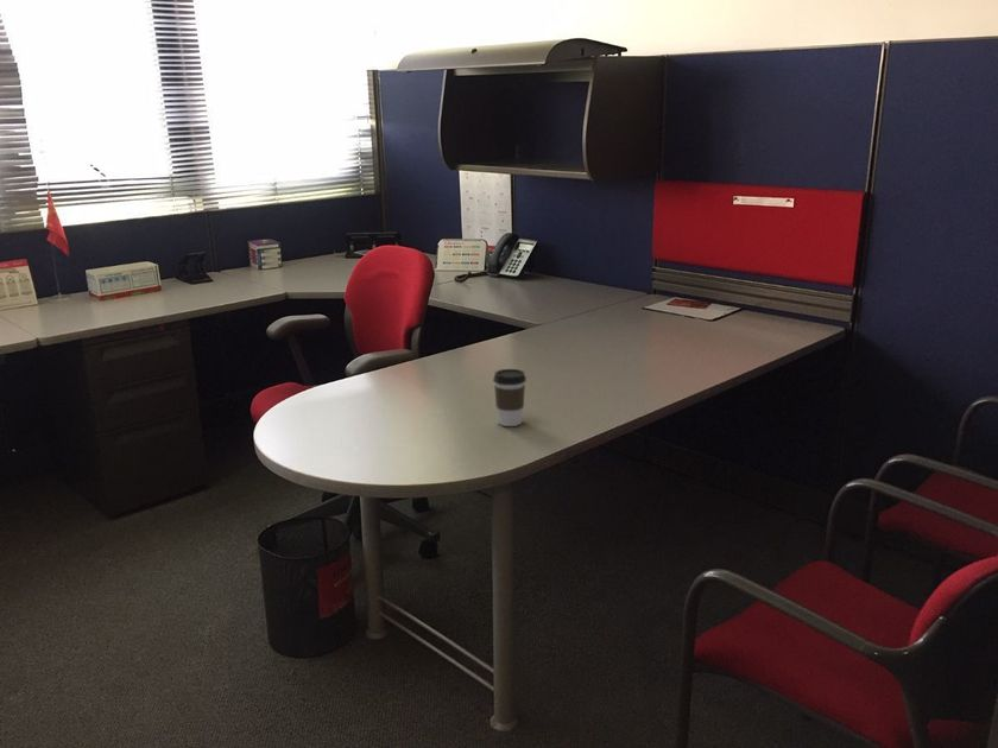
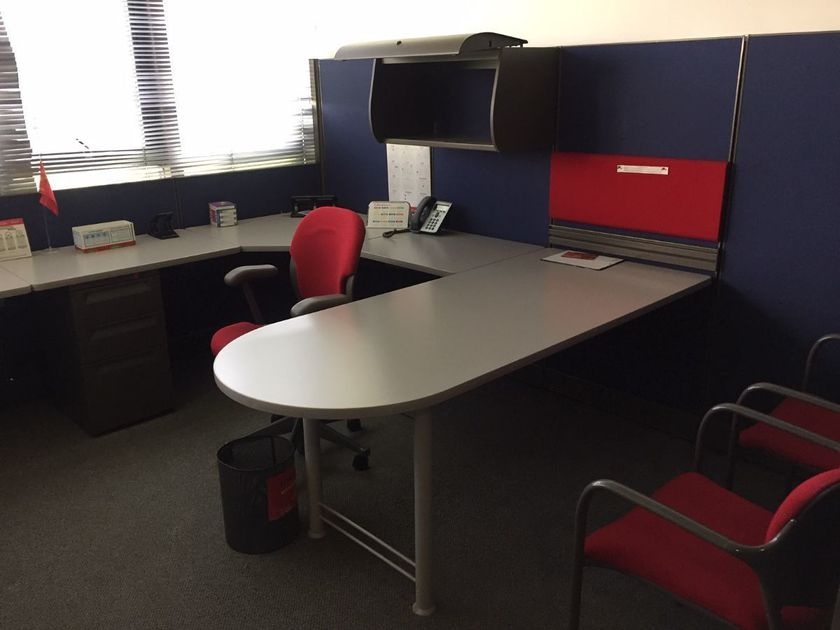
- coffee cup (510, 398)
